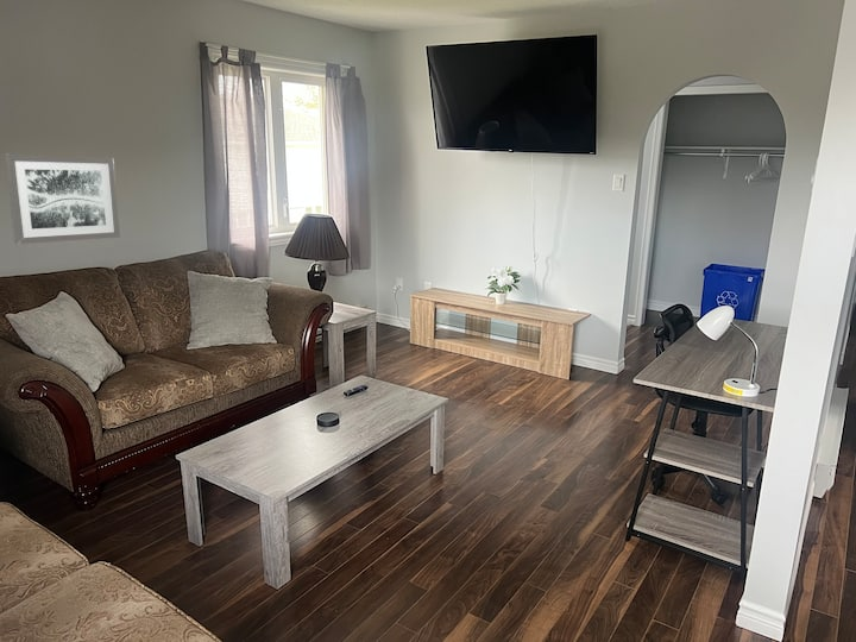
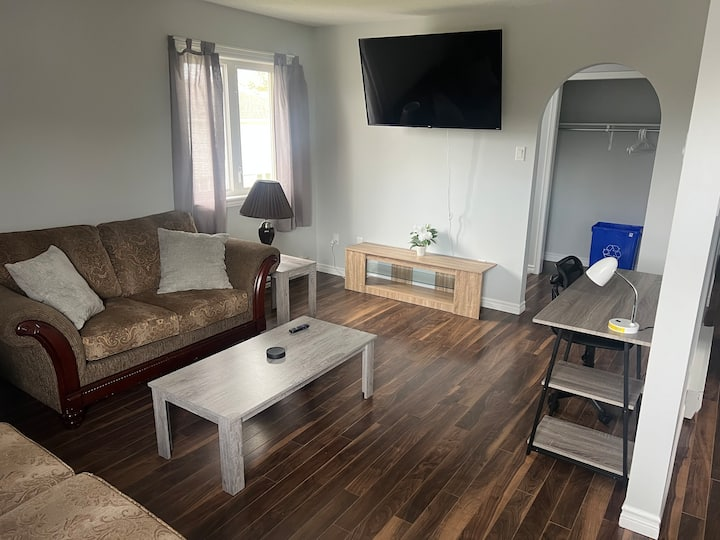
- wall art (65, 199)
